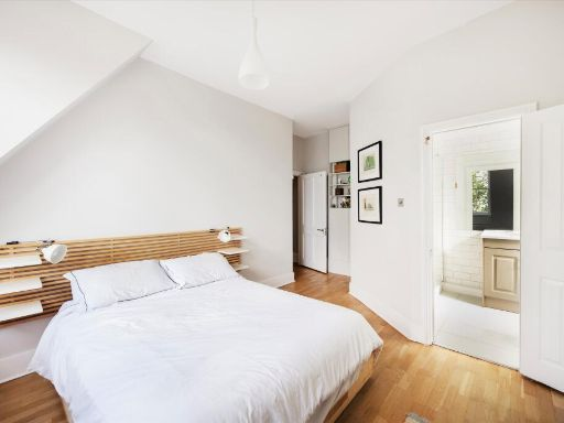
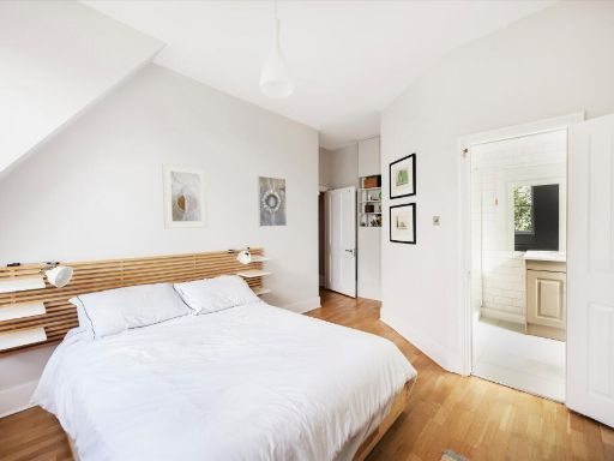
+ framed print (186, 197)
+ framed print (272, 202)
